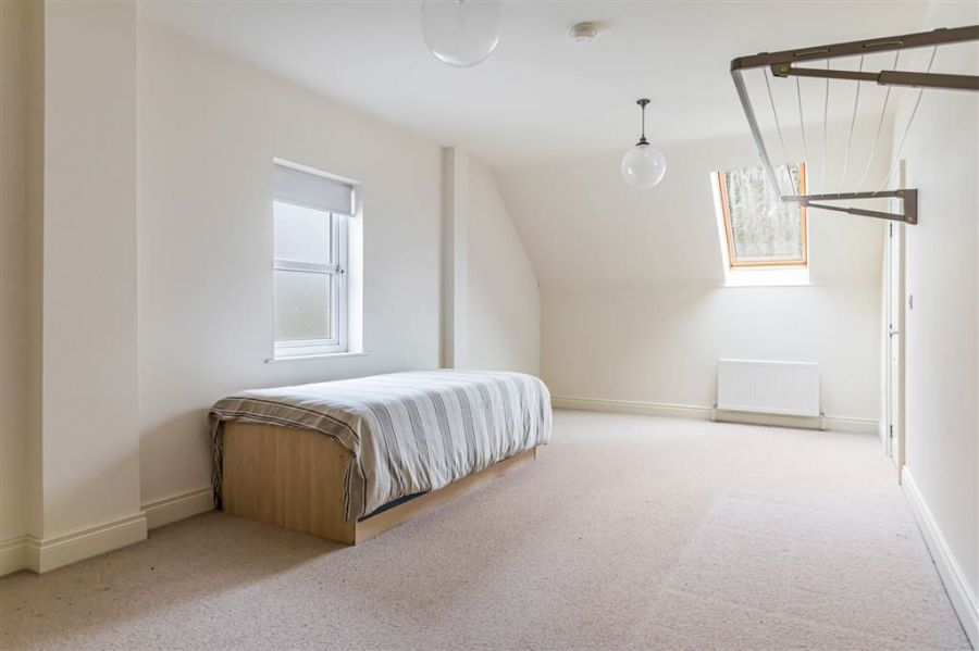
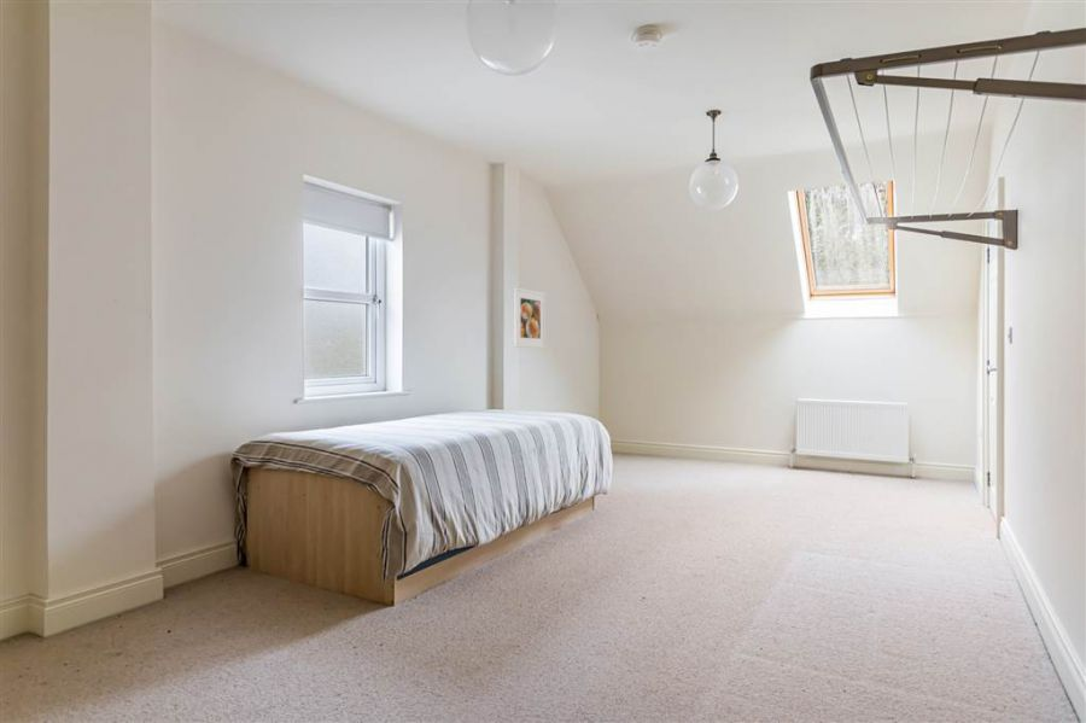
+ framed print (530, 319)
